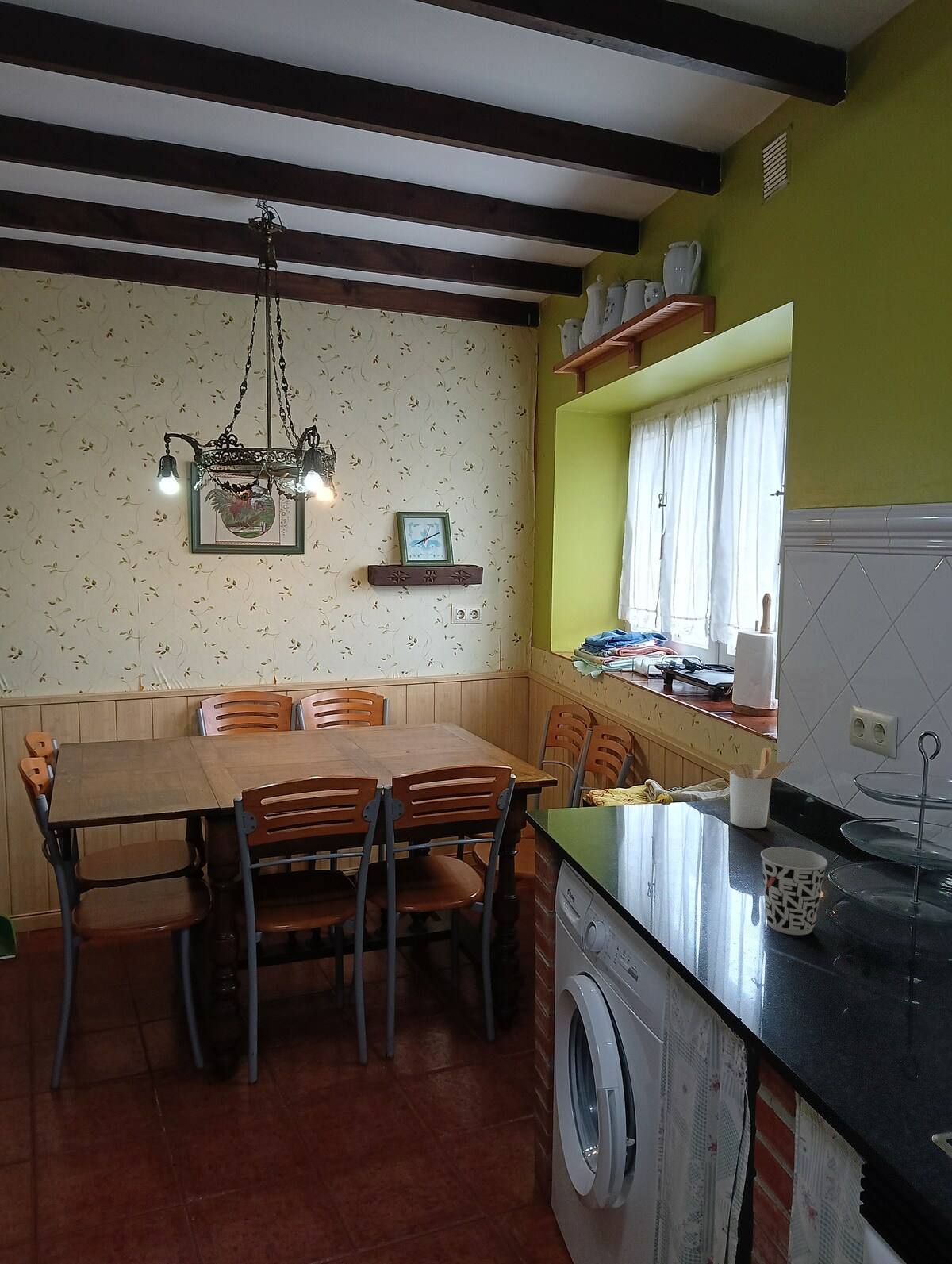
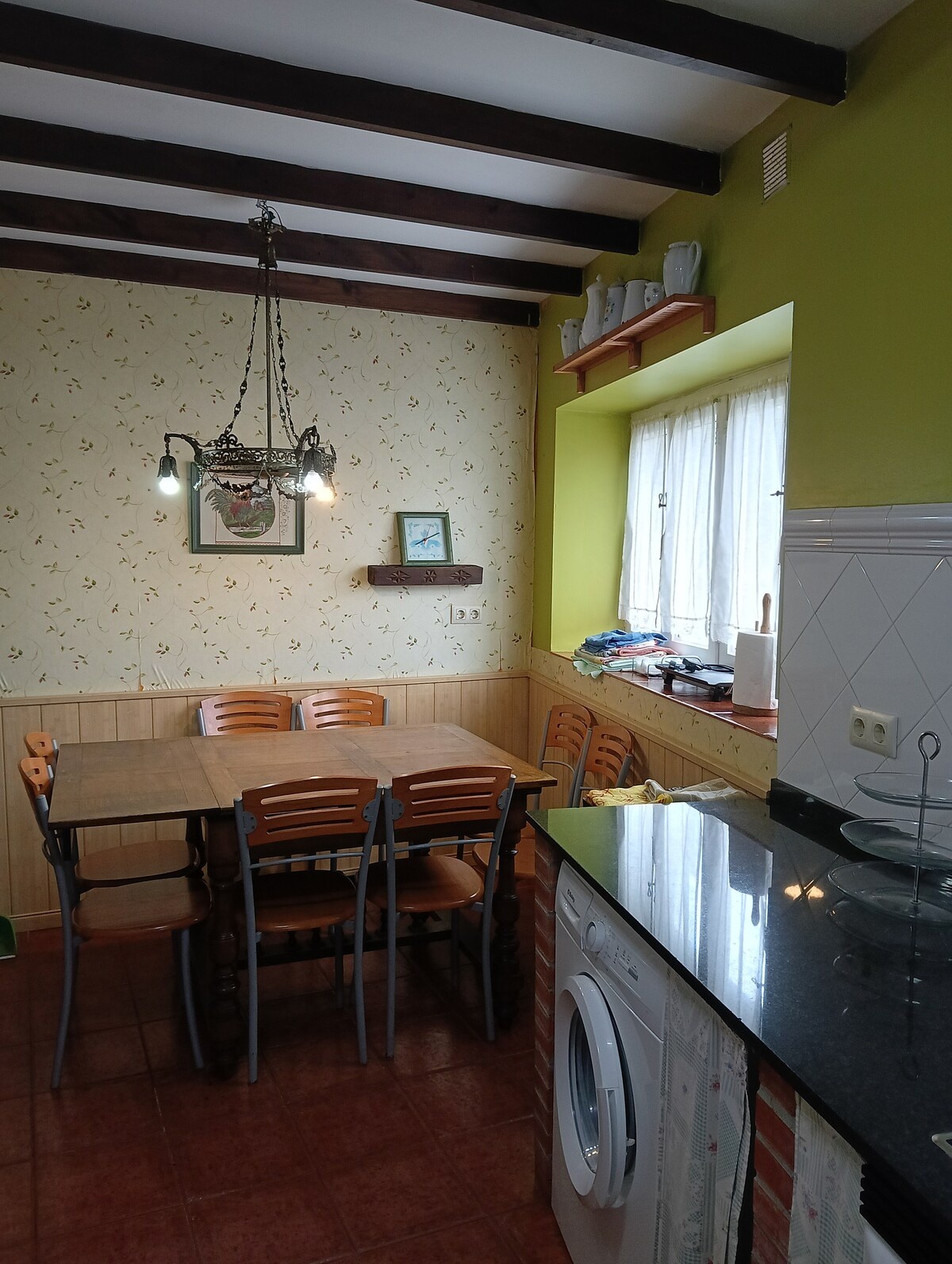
- cup (792, 891)
- utensil holder (759, 789)
